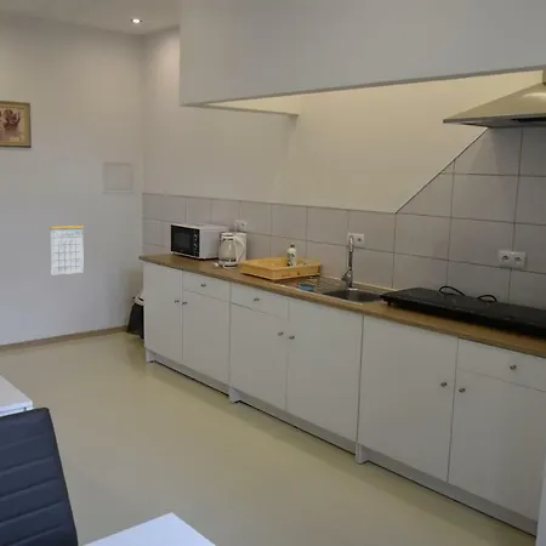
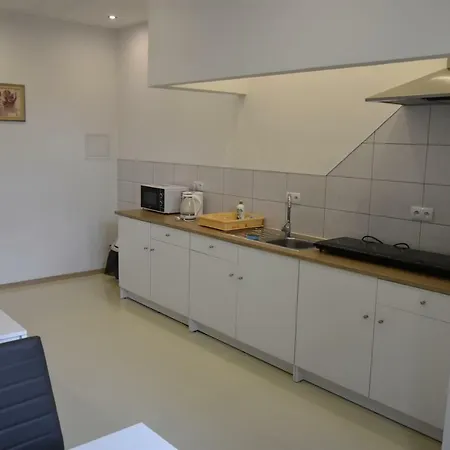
- calendar (67, 244)
